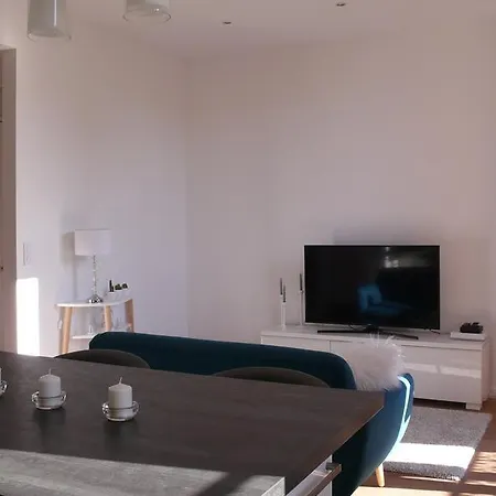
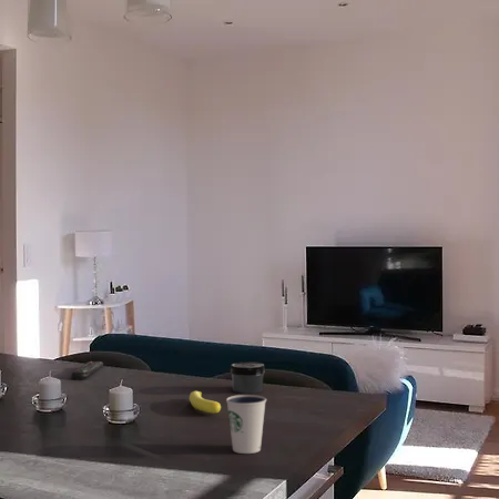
+ jar (247, 377)
+ banana (202, 400)
+ dixie cup (246, 425)
+ remote control (88, 369)
